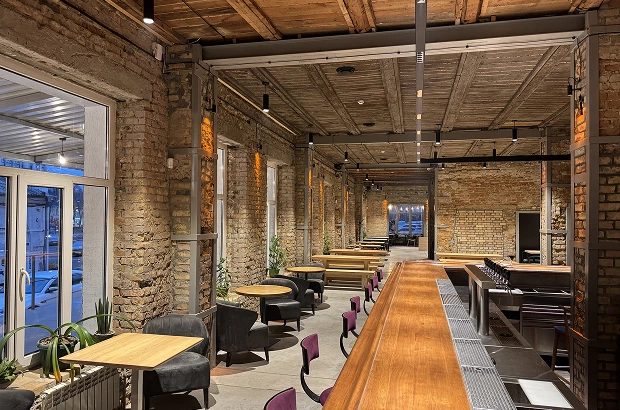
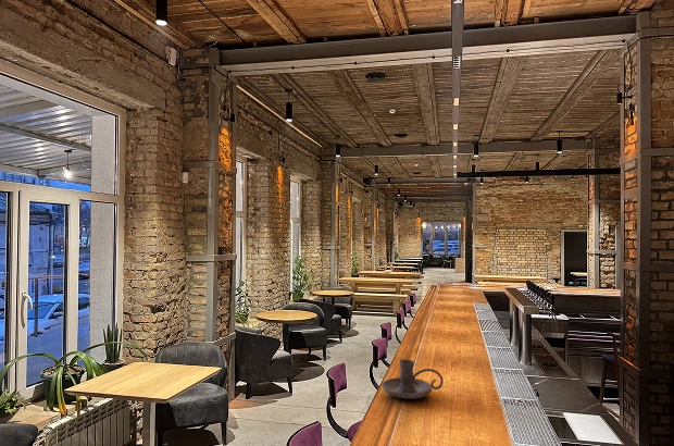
+ candle holder (412, 377)
